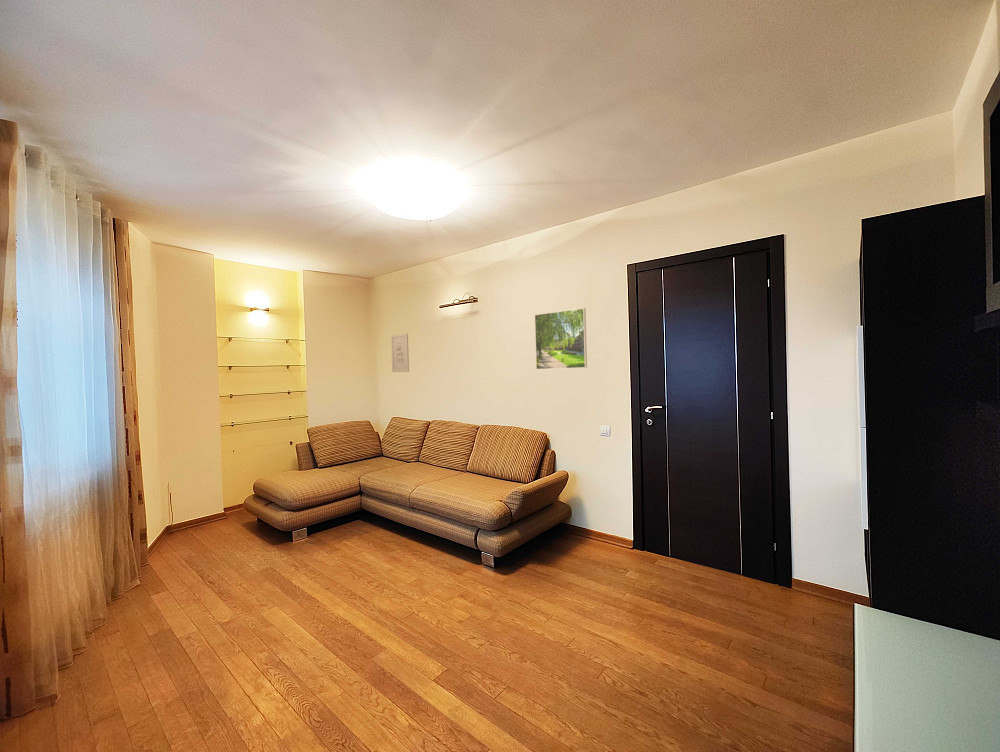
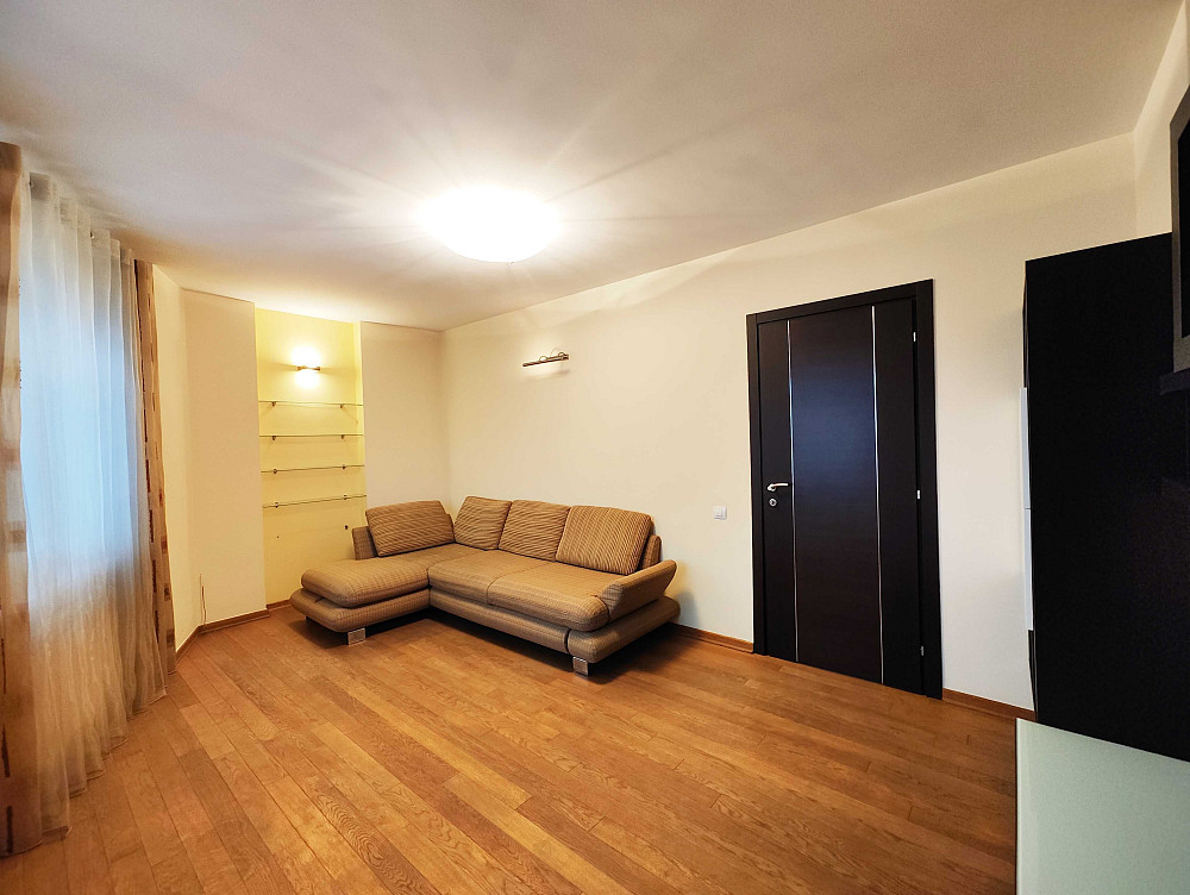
- wall art (399, 353)
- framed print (559, 340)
